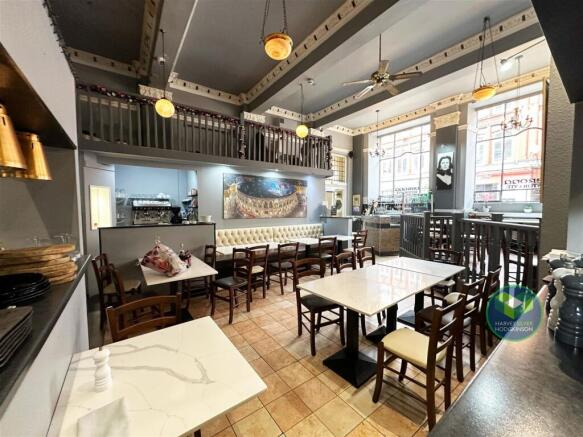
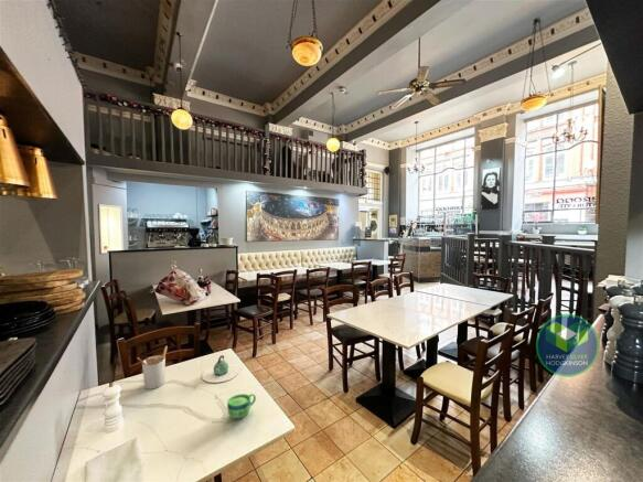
+ cup (242, 405)
+ utensil holder (153, 368)
+ teapot (221, 364)
